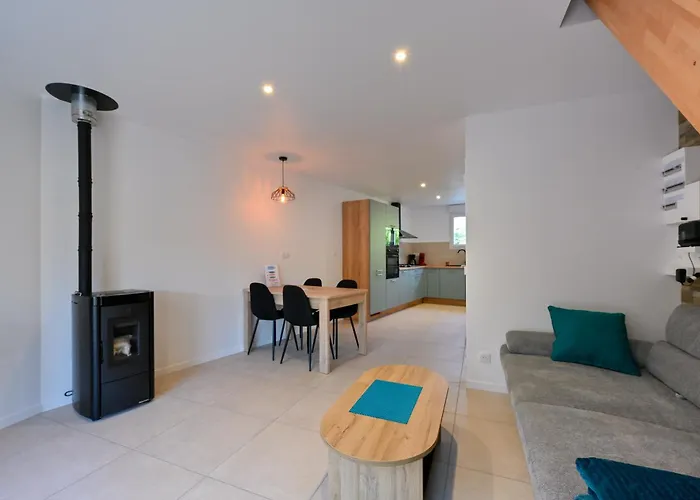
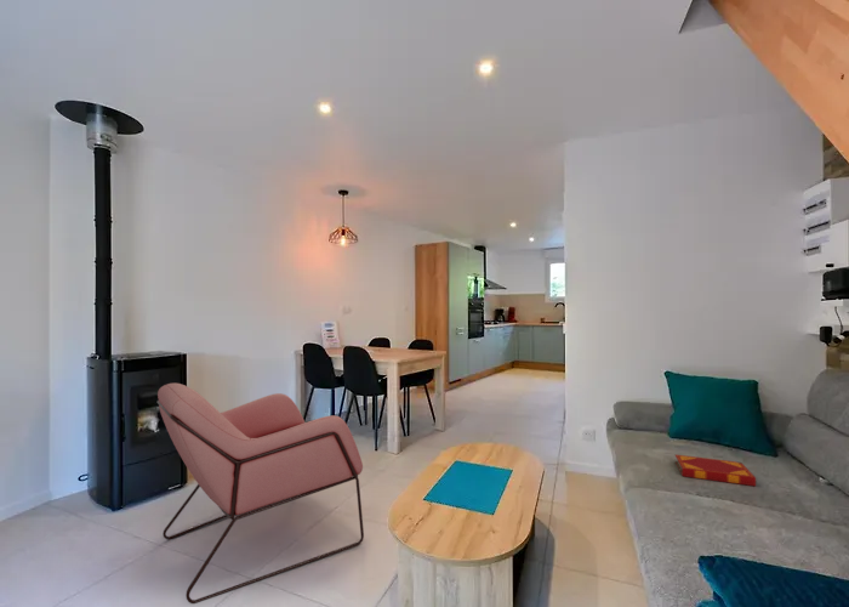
+ hardback book (712, 469)
+ armchair (258, 456)
